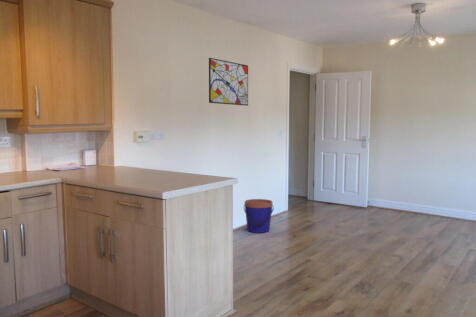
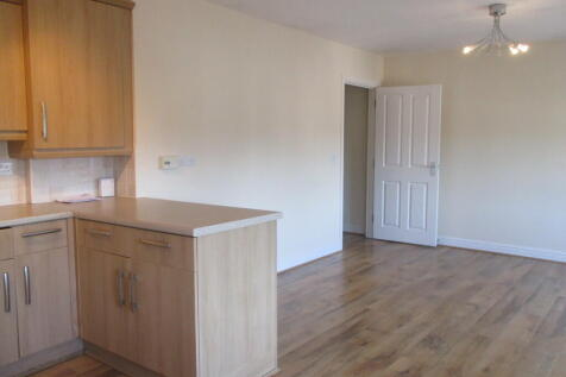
- bucket (258, 216)
- wall art (229, 83)
